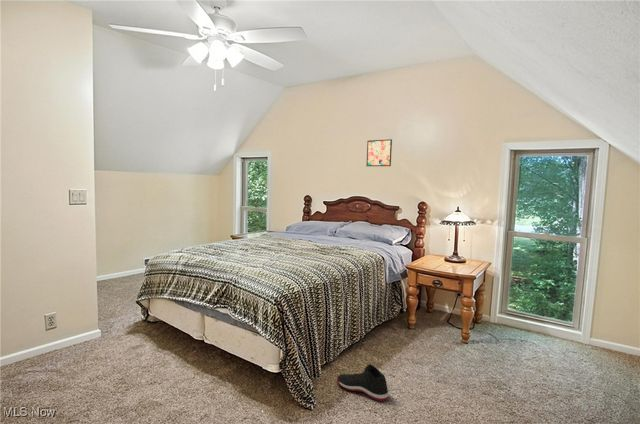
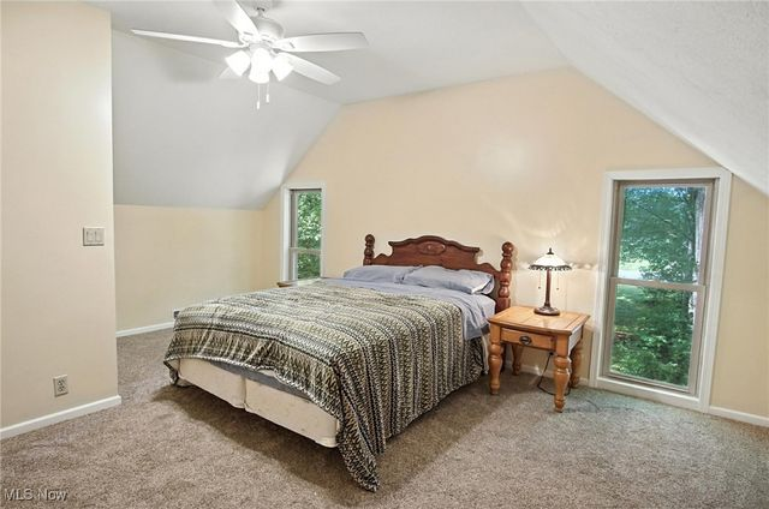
- wall art (378, 153)
- shoe (363, 376)
